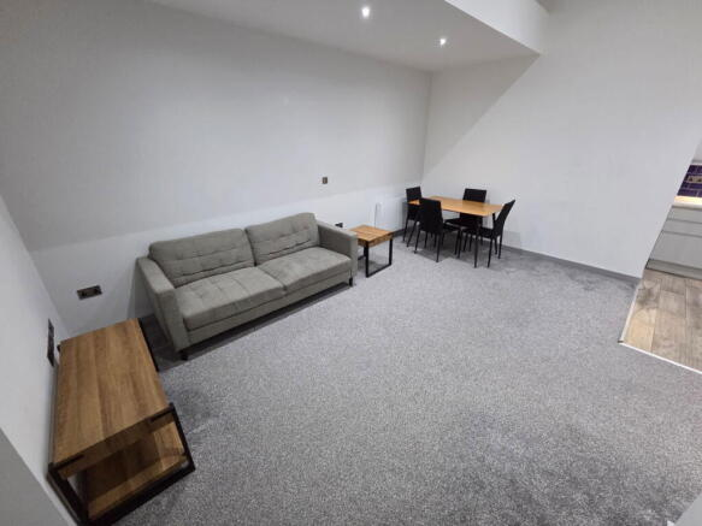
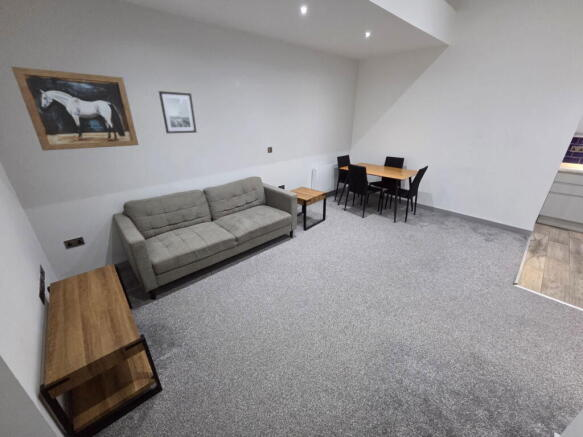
+ wall art (178, 113)
+ wall art (84, 112)
